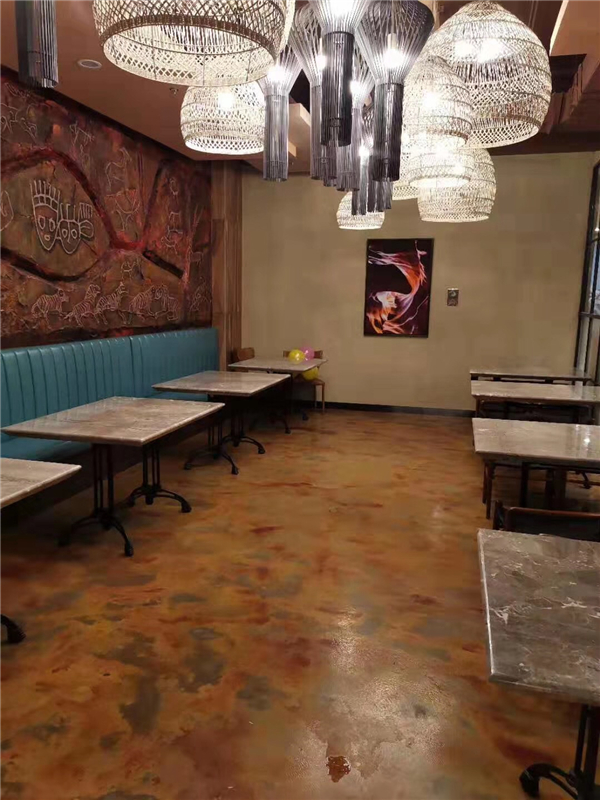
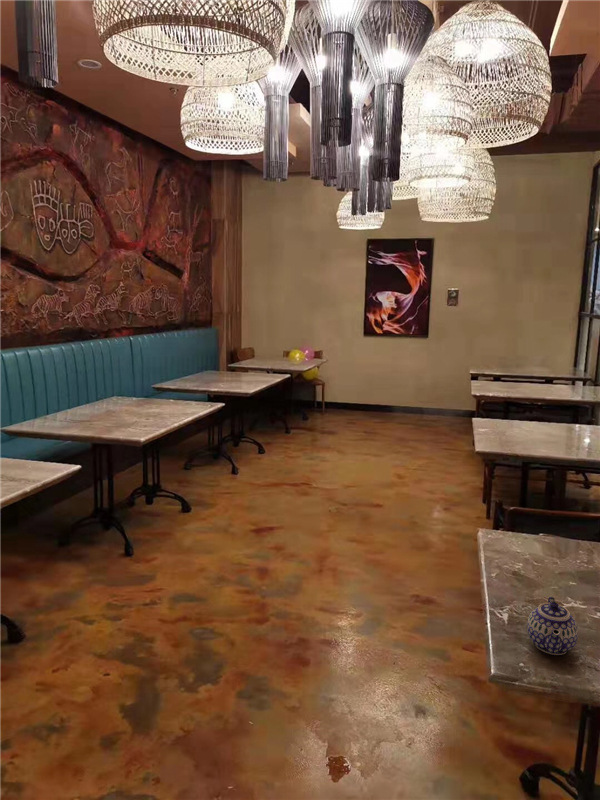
+ teapot (552, 624)
